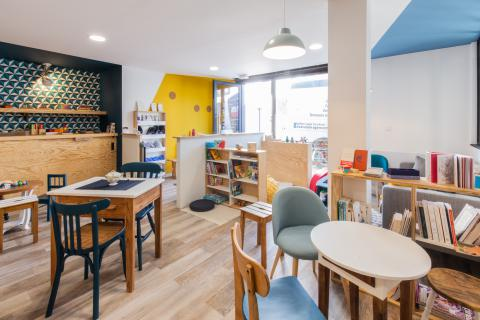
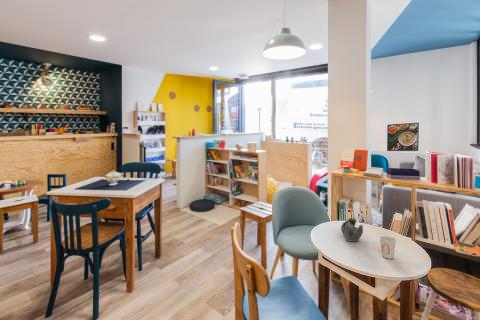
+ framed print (402, 137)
+ teapot (354, 231)
+ cup (387, 247)
